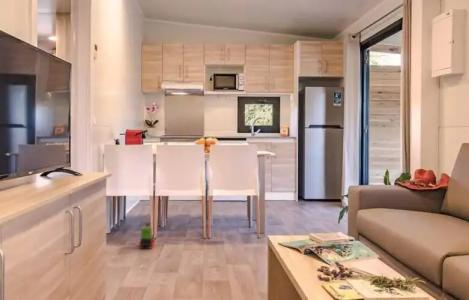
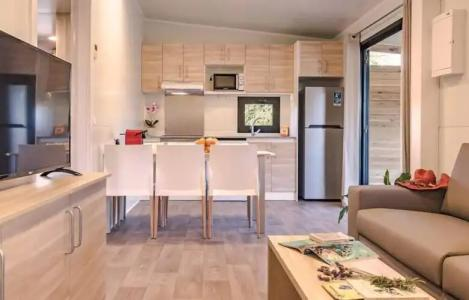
- toy train (147, 234)
